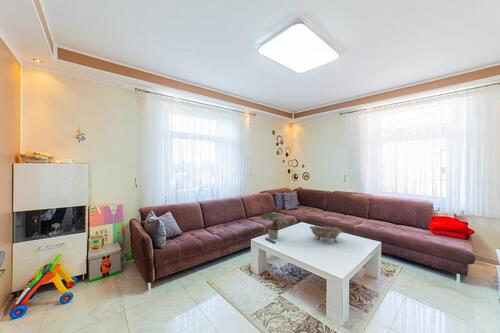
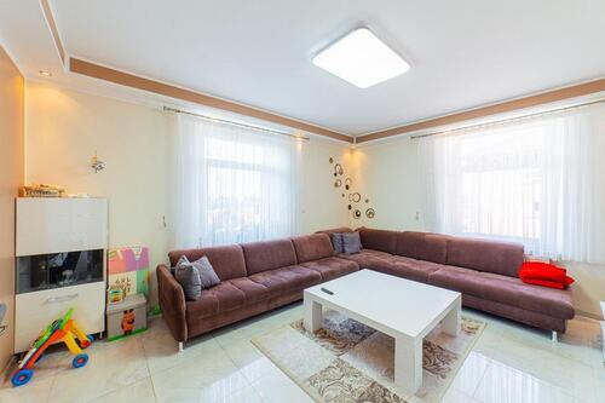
- decorative bowl (325, 234)
- potted plant (276, 224)
